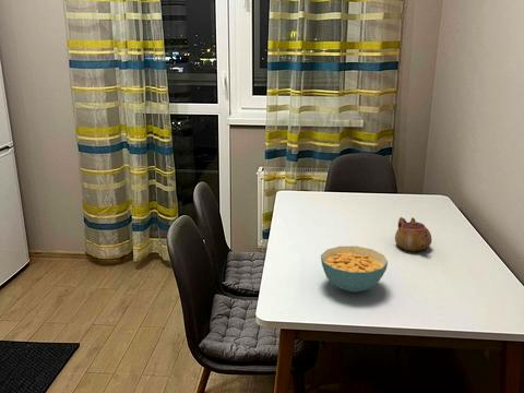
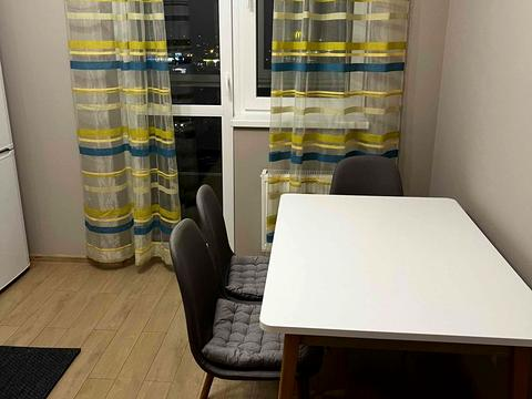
- teapot (413, 231)
- cereal bowl (353, 273)
